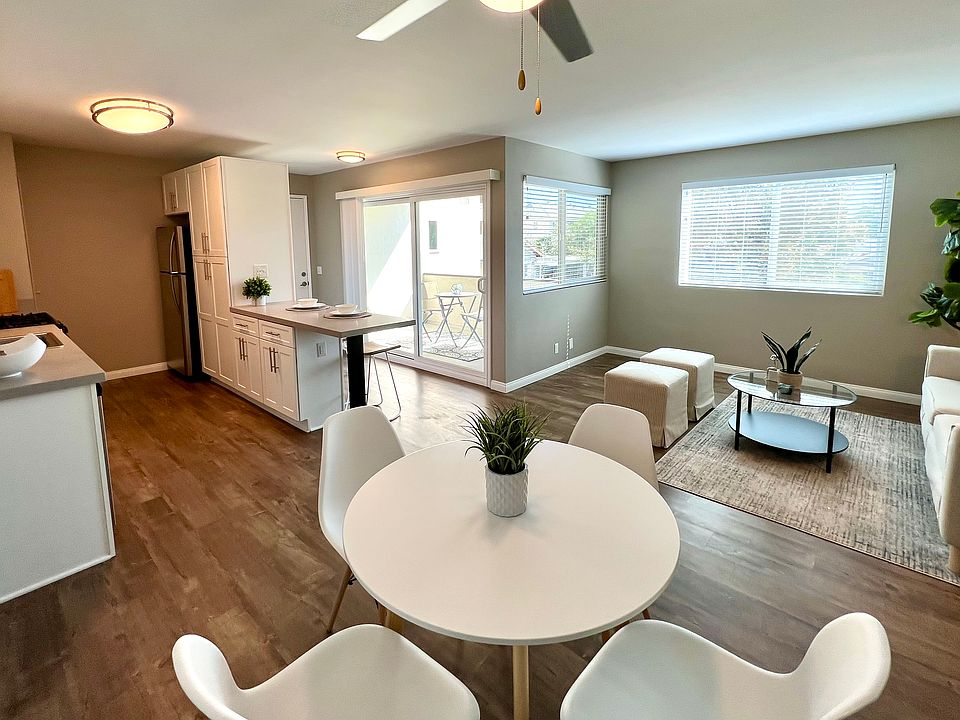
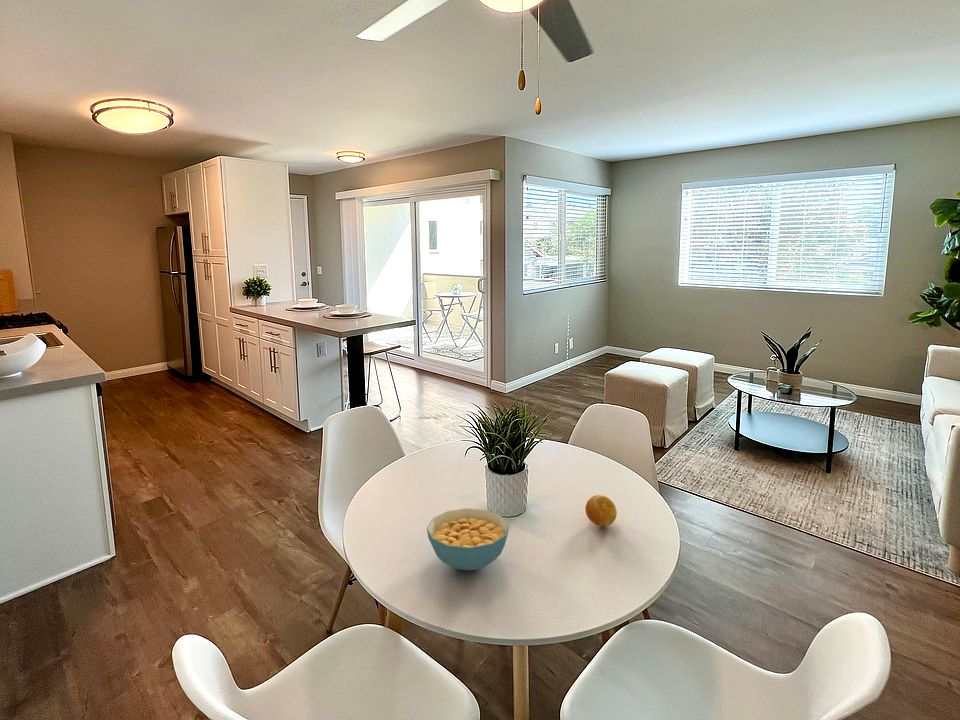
+ cereal bowl (468, 545)
+ fruit (600, 510)
